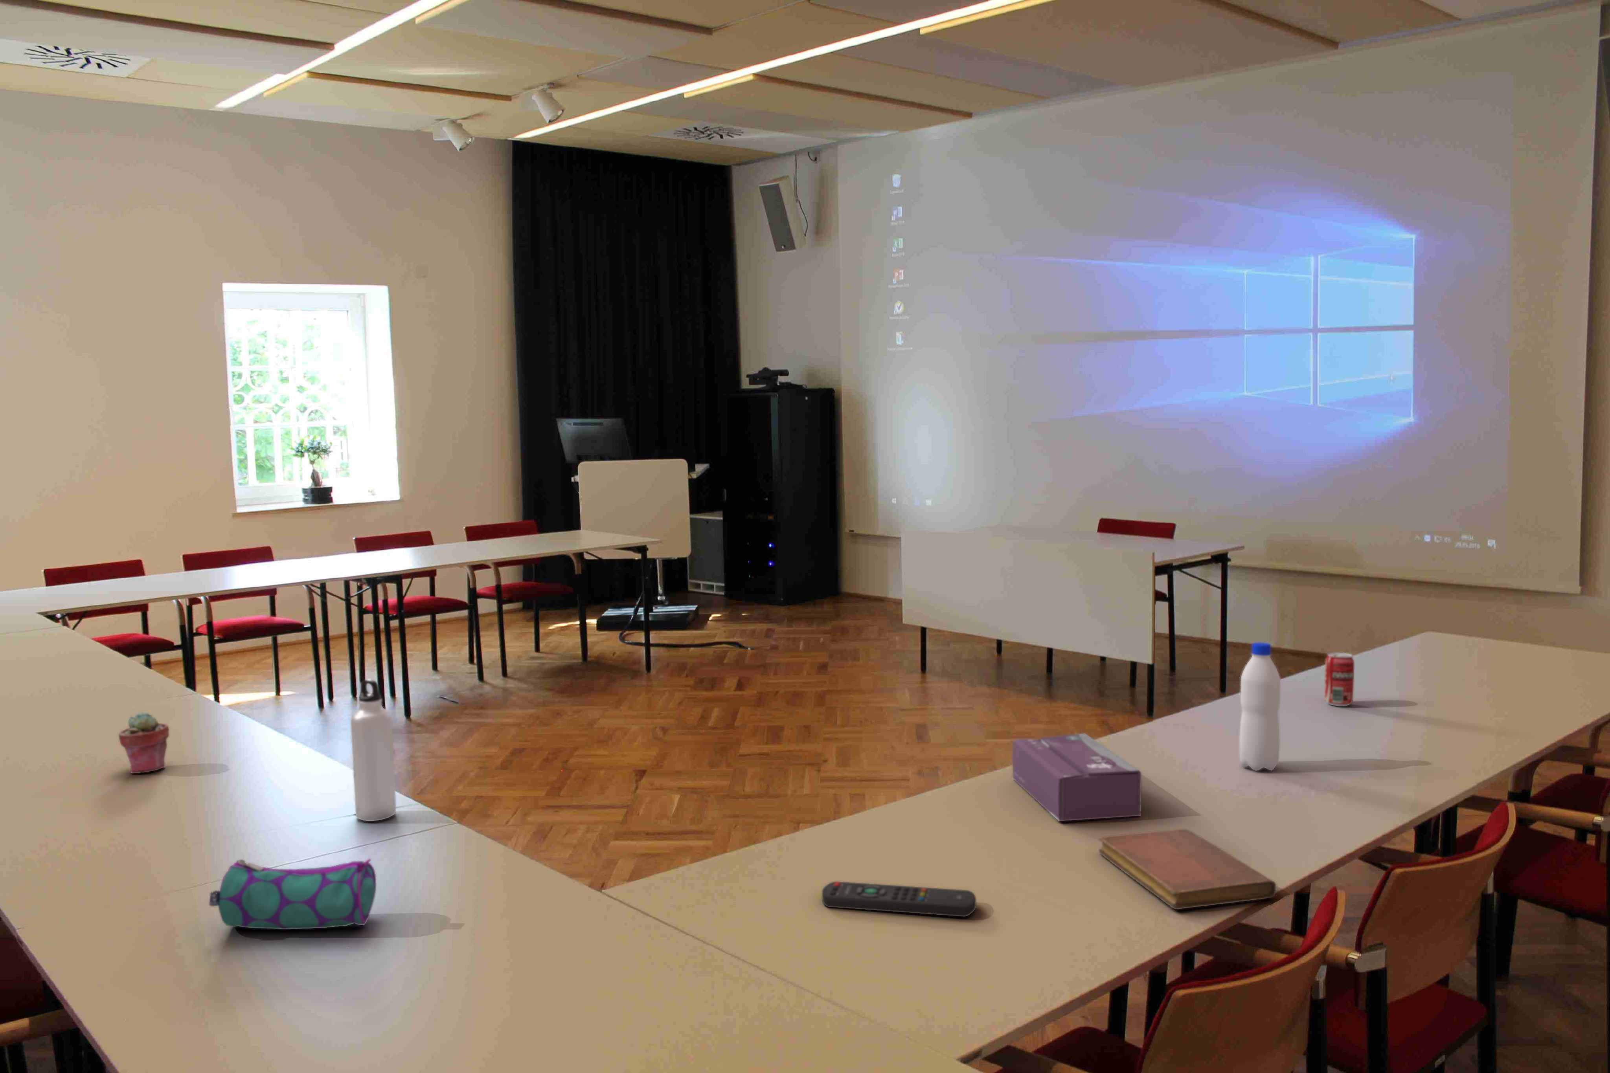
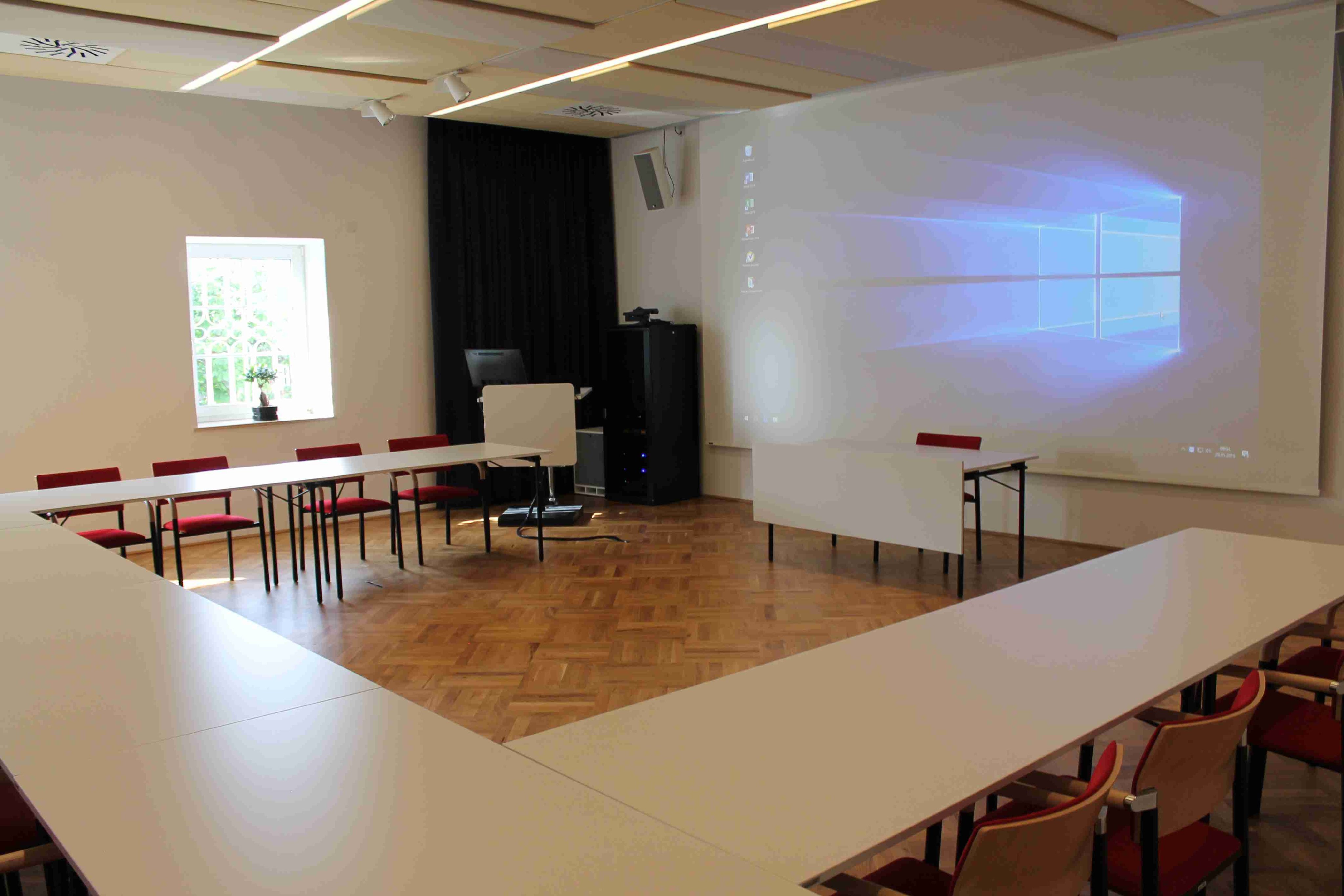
- water bottle (373, 748)
- pencil case (297, 892)
- water bottle (1260, 705)
- tissue box (1073, 775)
- potted succulent (145, 740)
- beverage can (1339, 679)
- notebook (1182, 866)
- remote control (898, 898)
